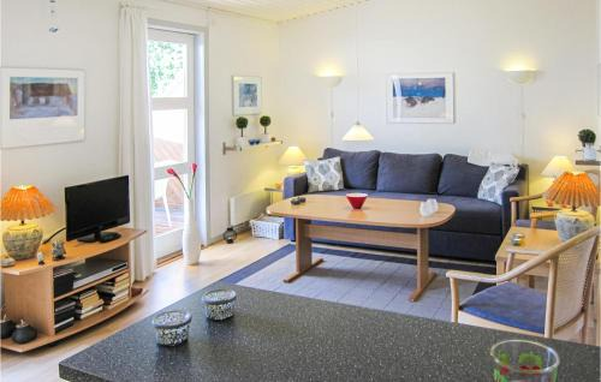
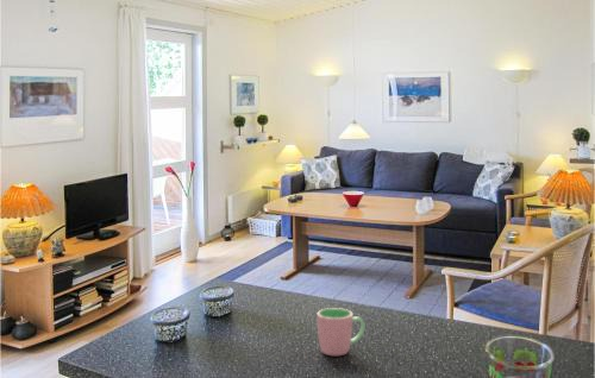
+ cup (340, 332)
